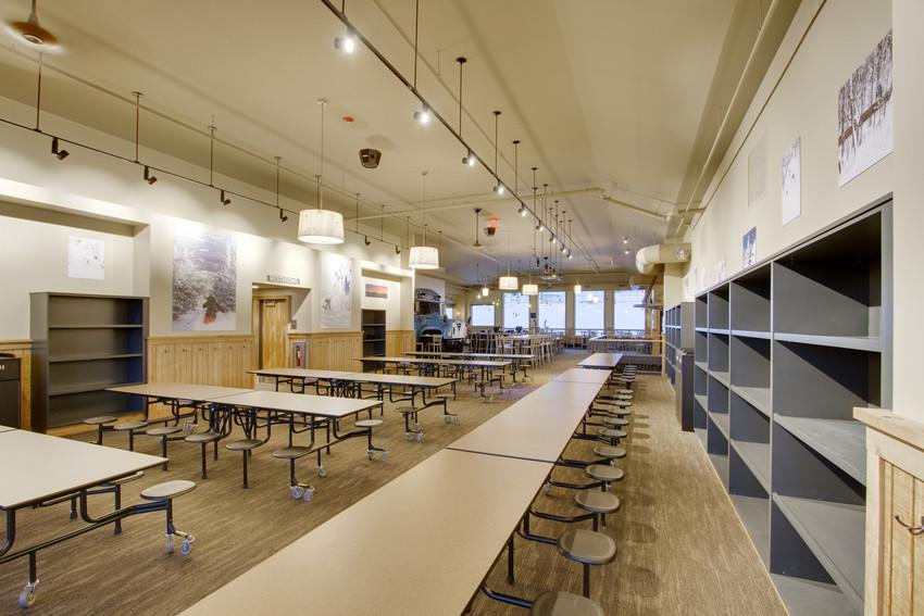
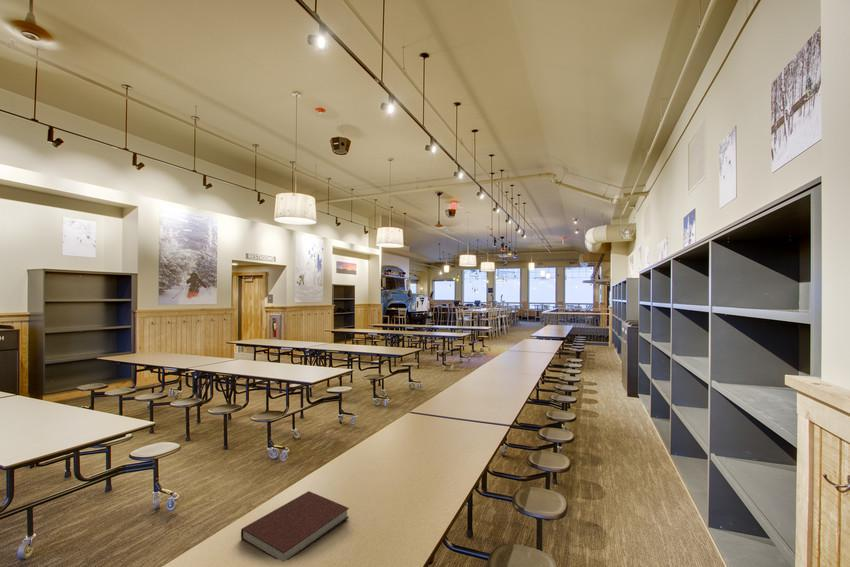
+ notebook (297, 522)
